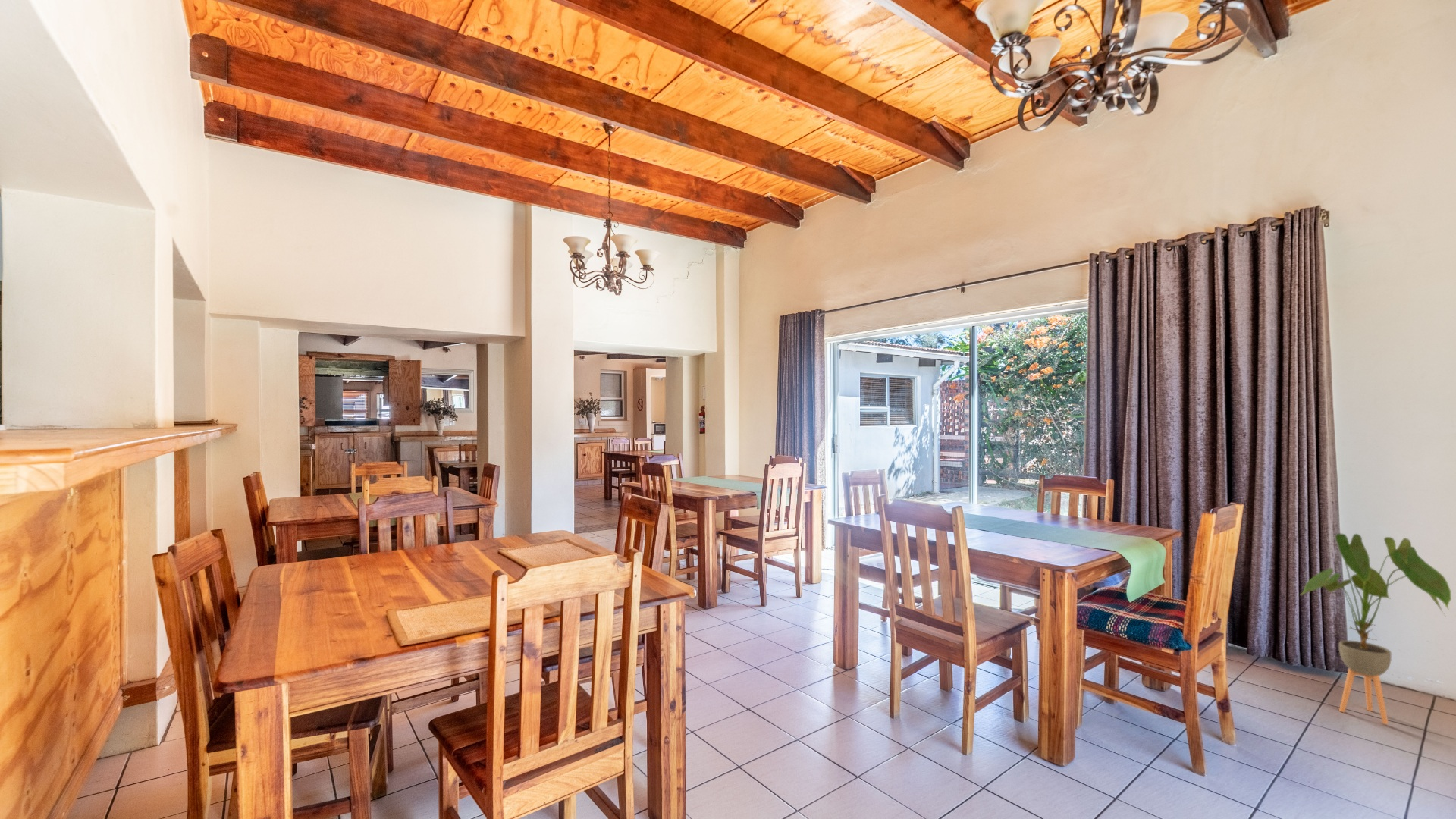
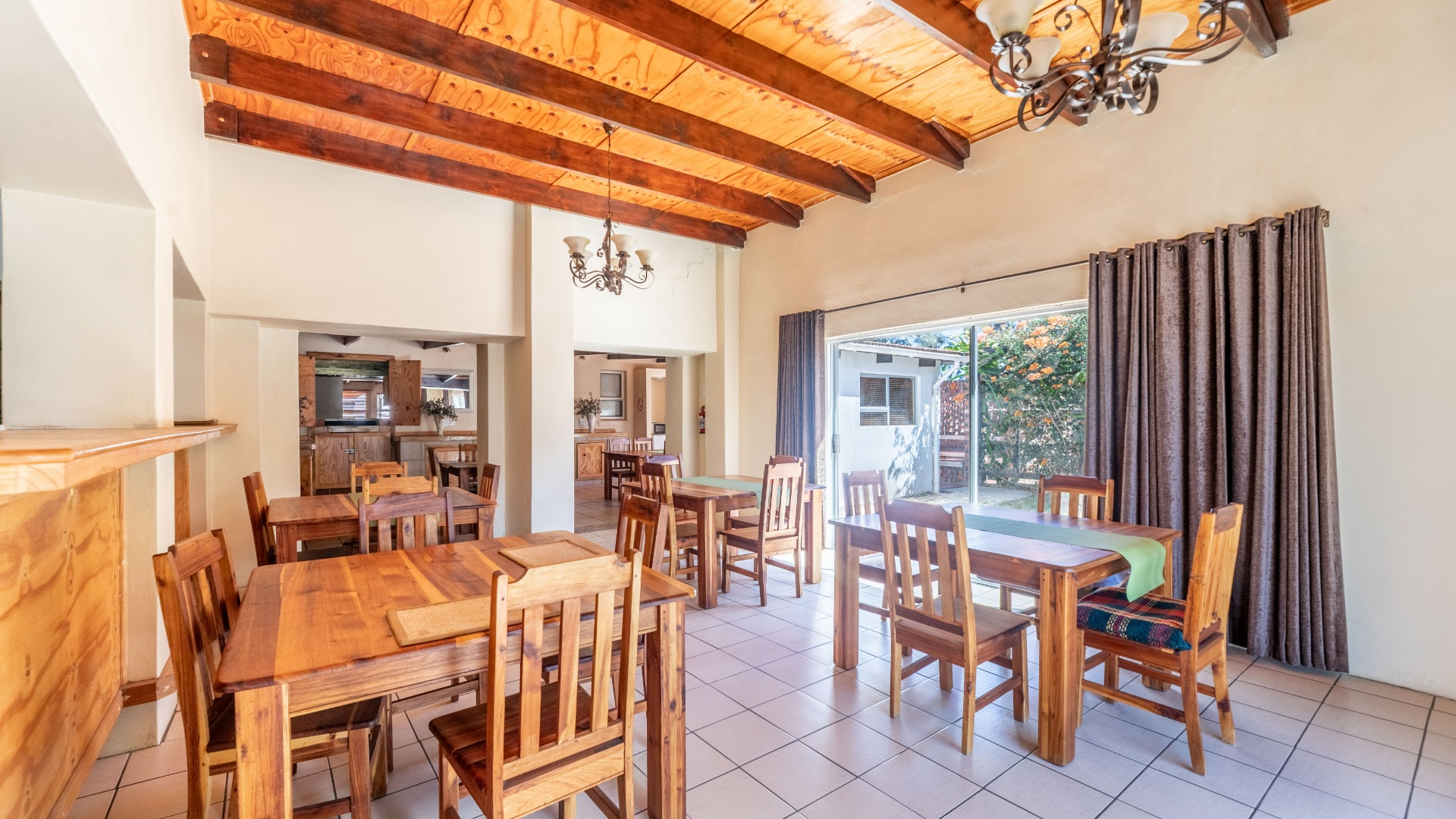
- house plant (1375, 624)
